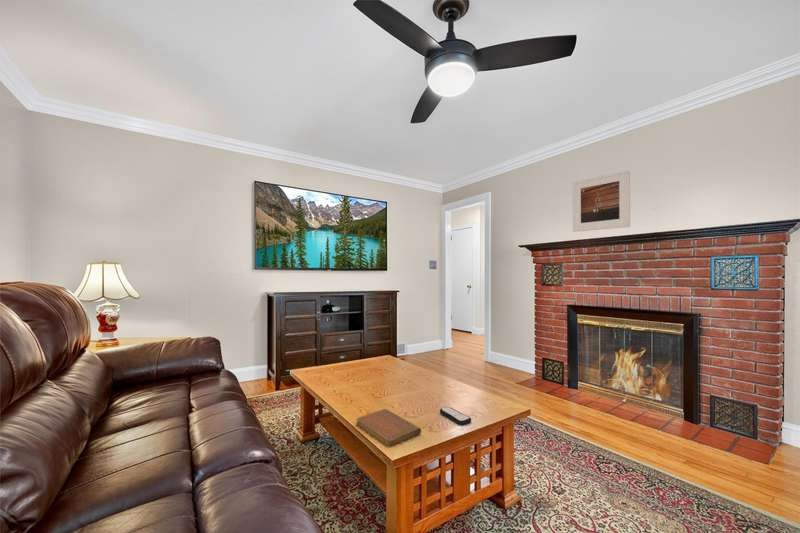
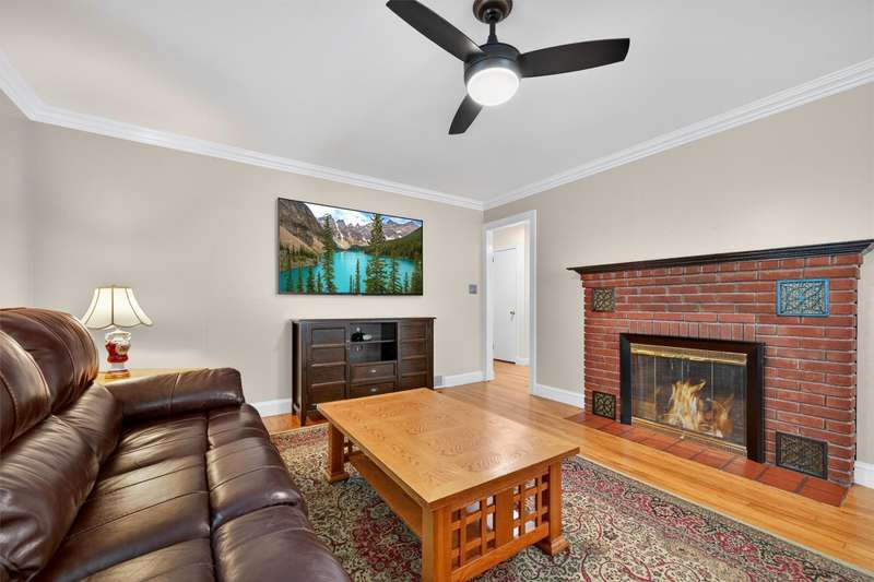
- notebook (387, 425)
- remote control (454, 415)
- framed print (599, 203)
